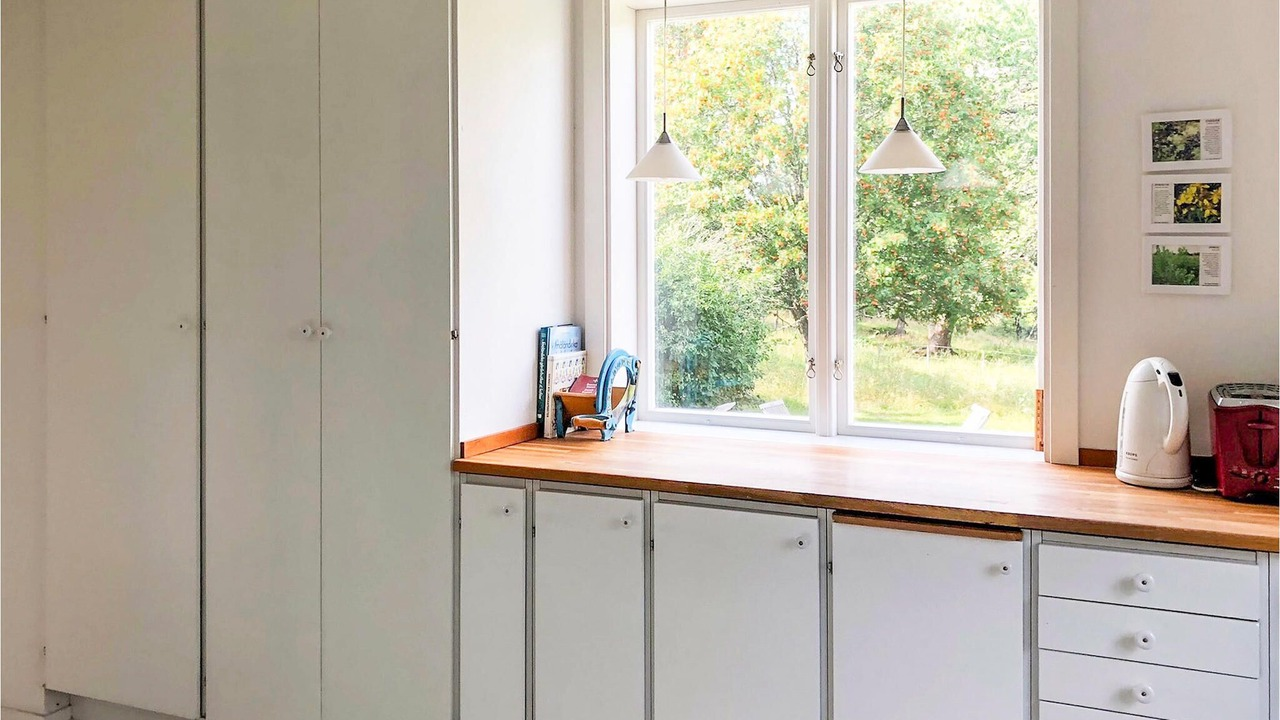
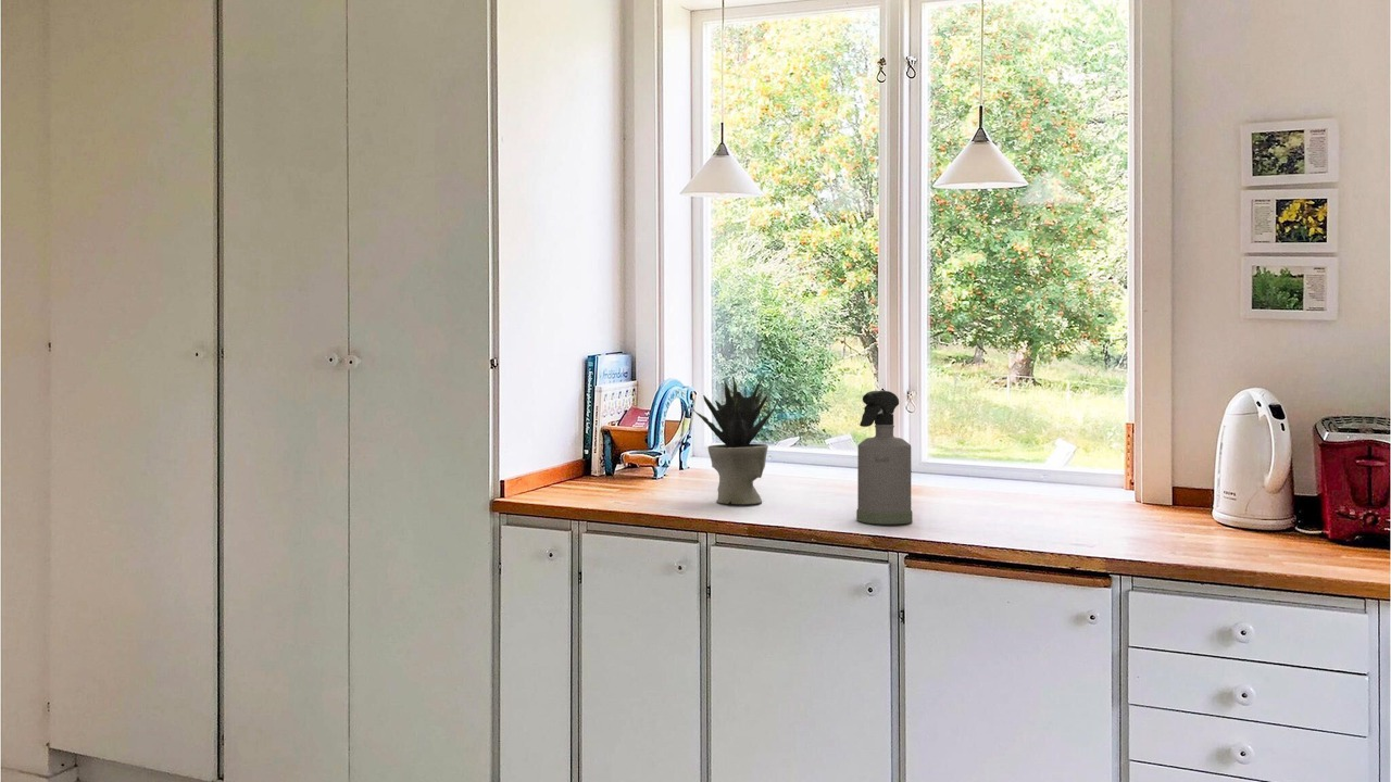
+ potted plant (742, 438)
+ spray bottle (881, 455)
